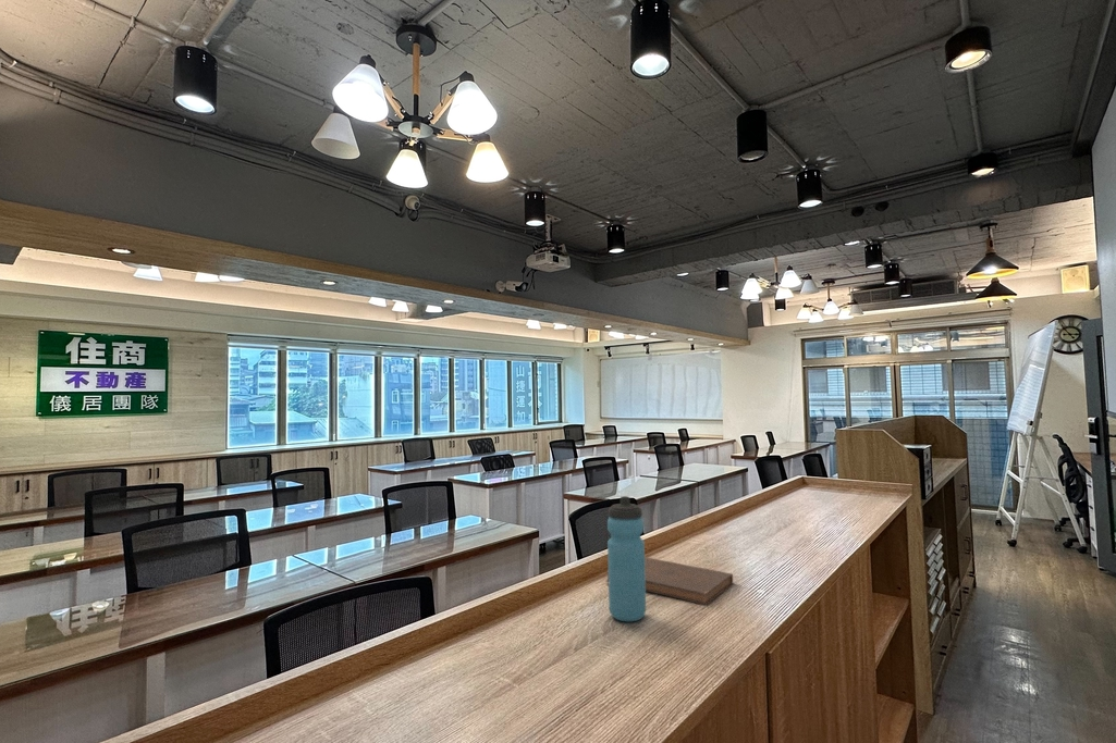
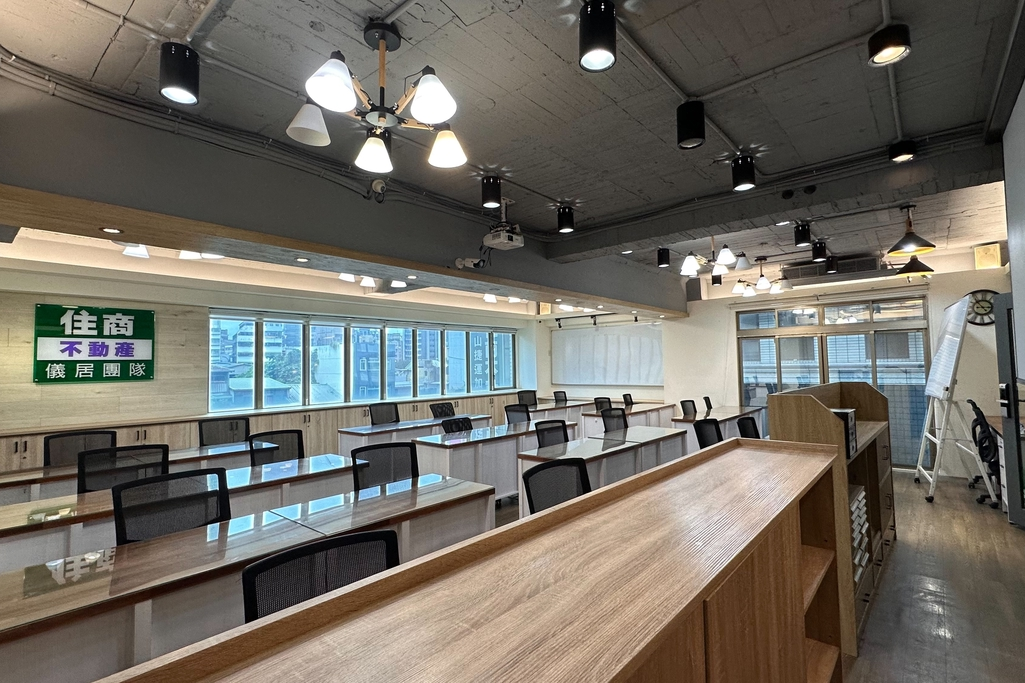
- water bottle (626, 555)
- book (669, 577)
